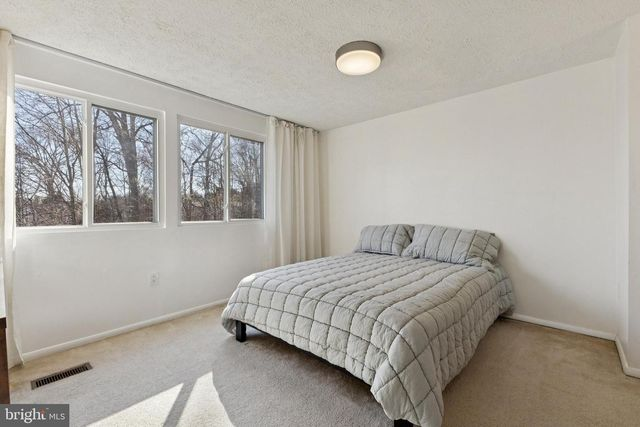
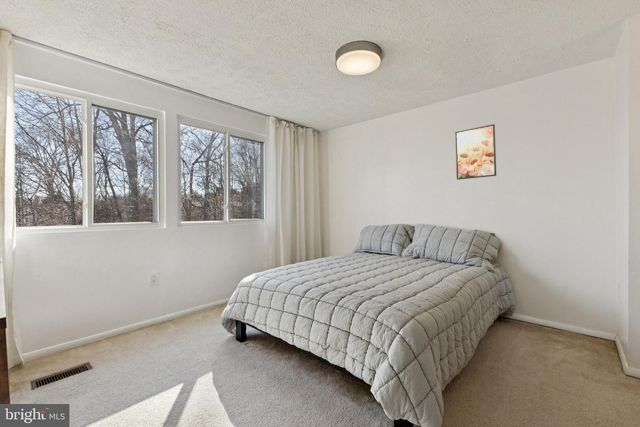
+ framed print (474, 153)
